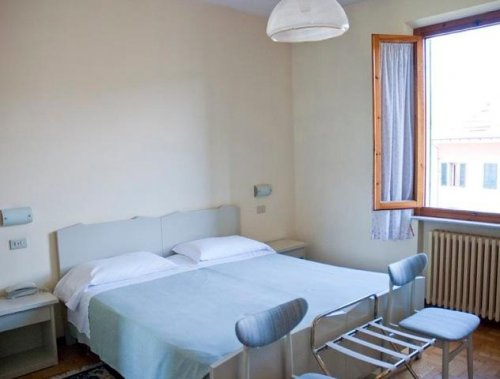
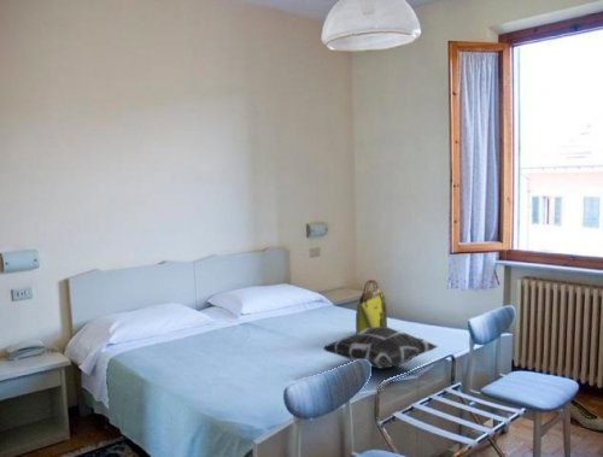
+ shoe (585, 411)
+ decorative pillow (380, 346)
+ tote bag (370, 306)
